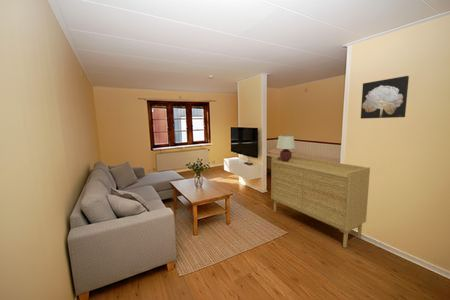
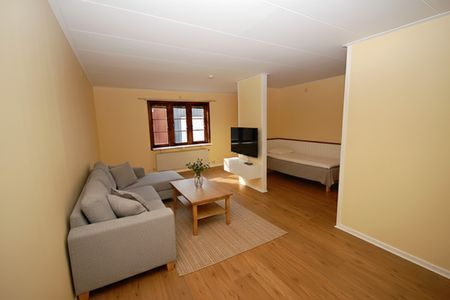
- sideboard (312, 193)
- table lamp (285, 148)
- wall art (382, 99)
